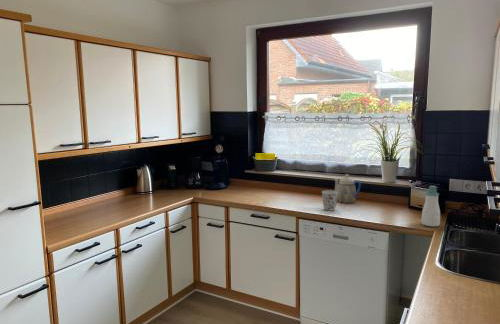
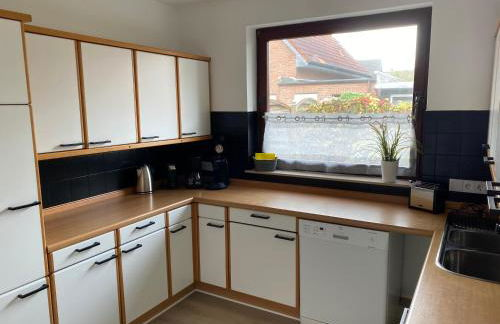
- soap bottle (431, 205)
- teapot (346, 188)
- cup (329, 200)
